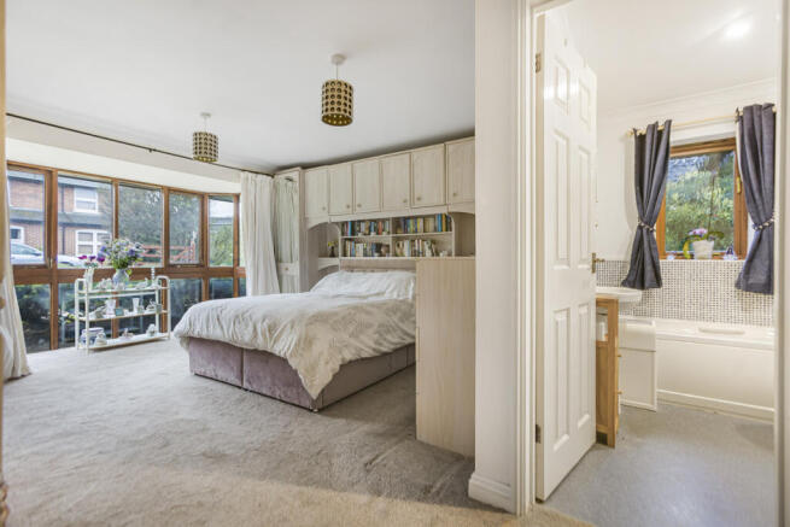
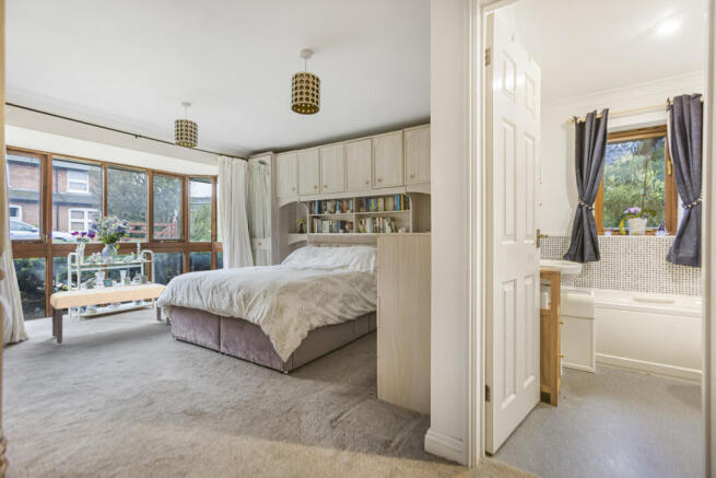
+ bench (114, 302)
